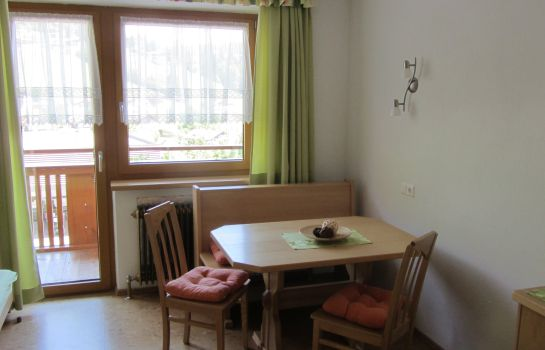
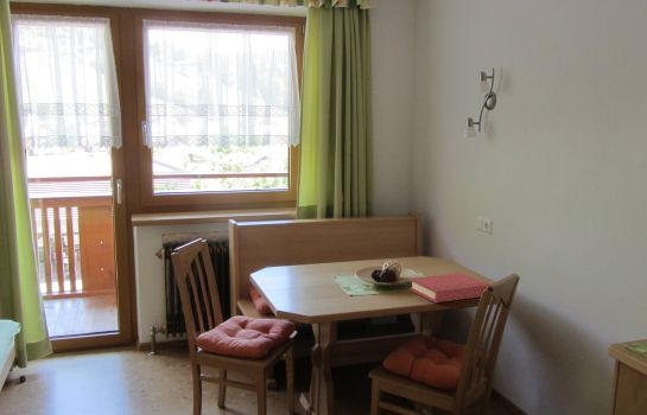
+ hardback book (449, 287)
